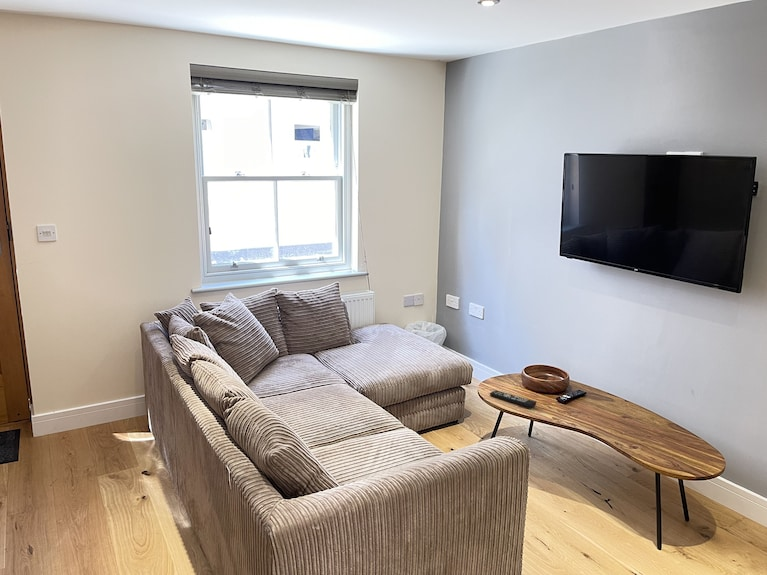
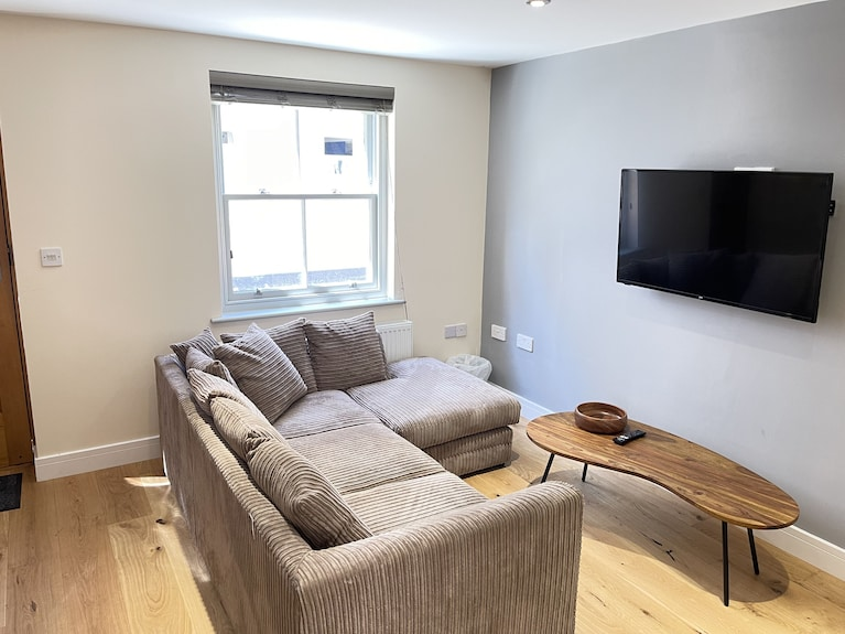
- remote control (512, 398)
